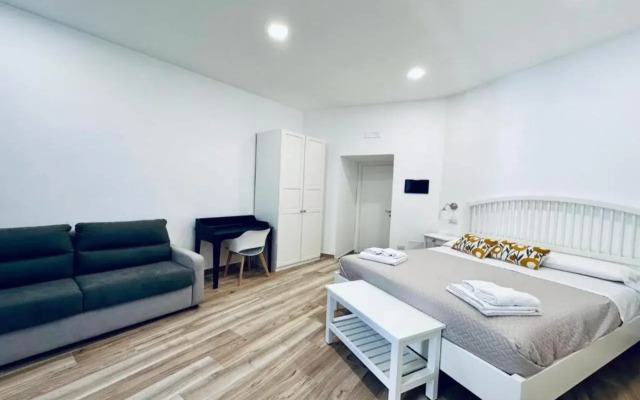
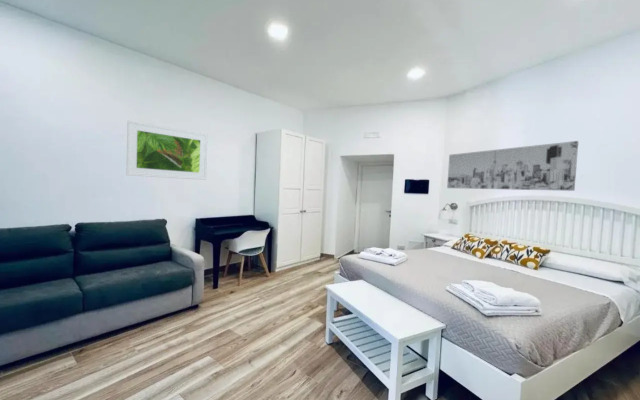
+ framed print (170, 153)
+ wall art (500, 169)
